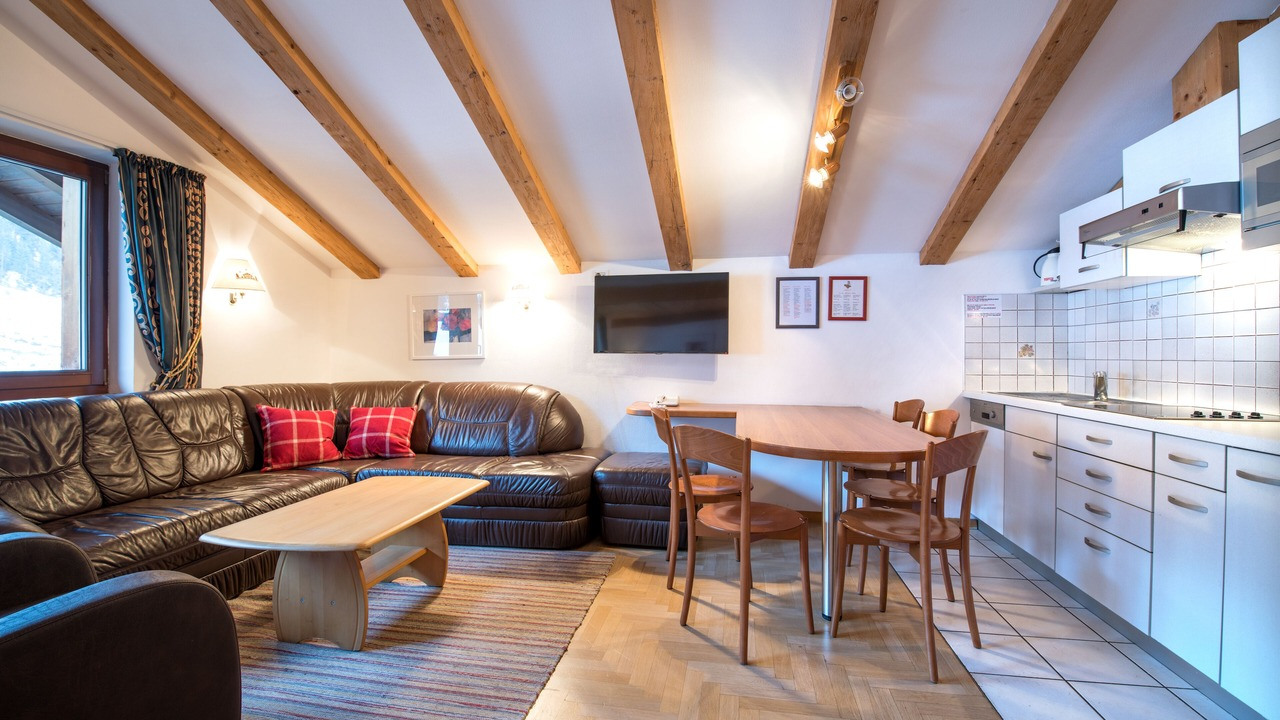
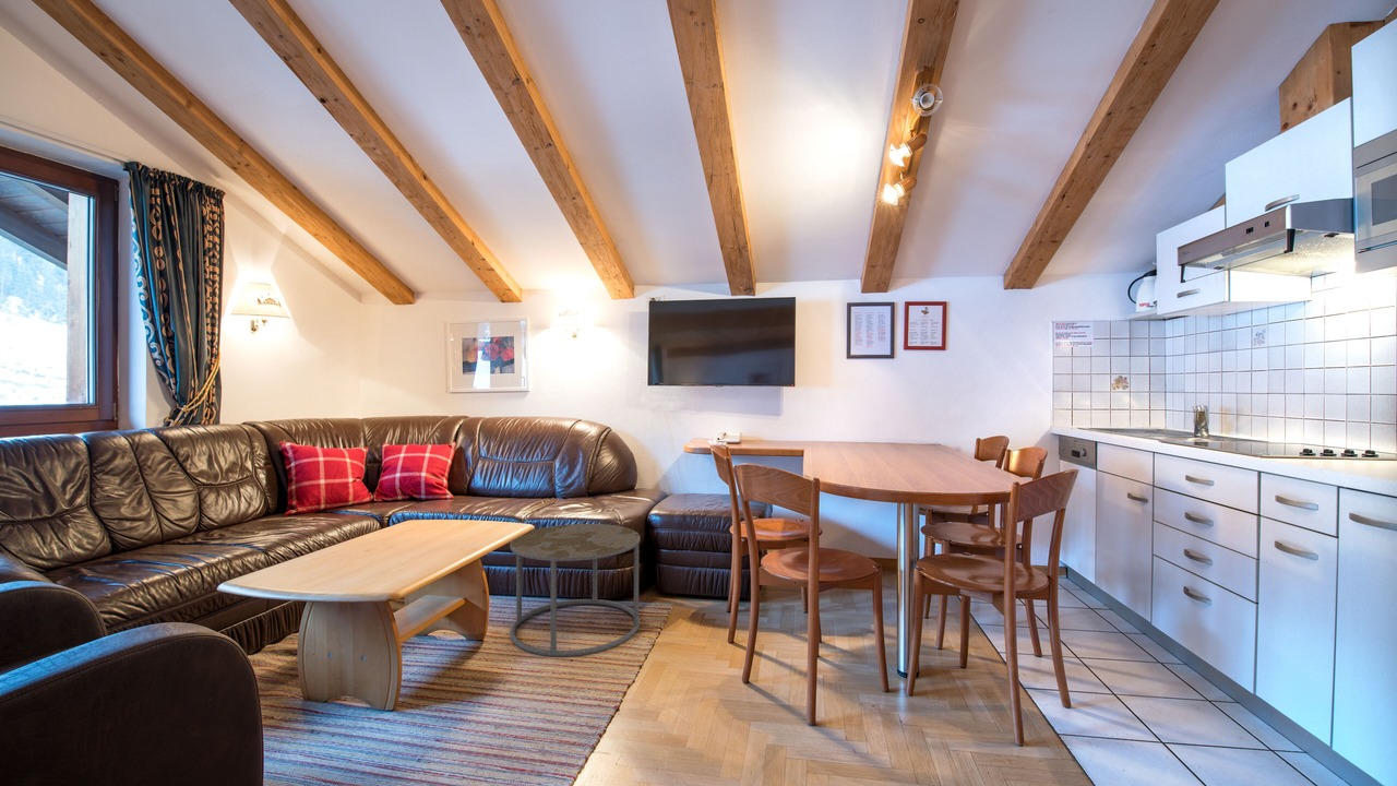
+ side table (593, 582)
